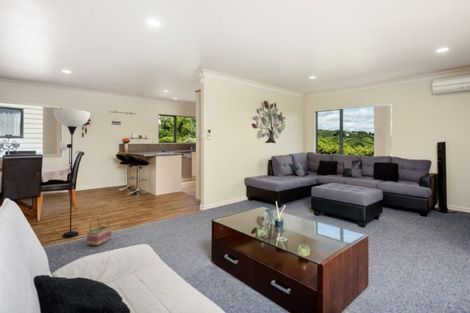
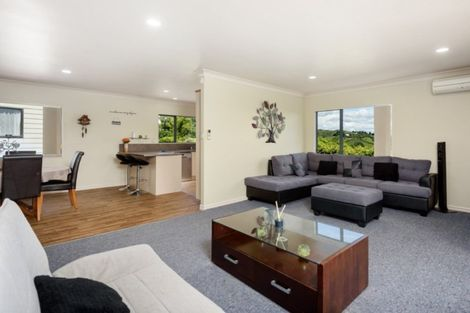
- floor lamp (71, 173)
- basket (99, 229)
